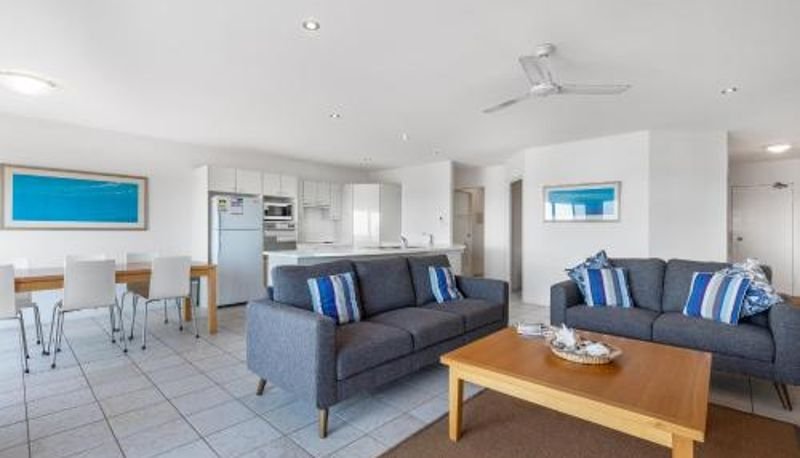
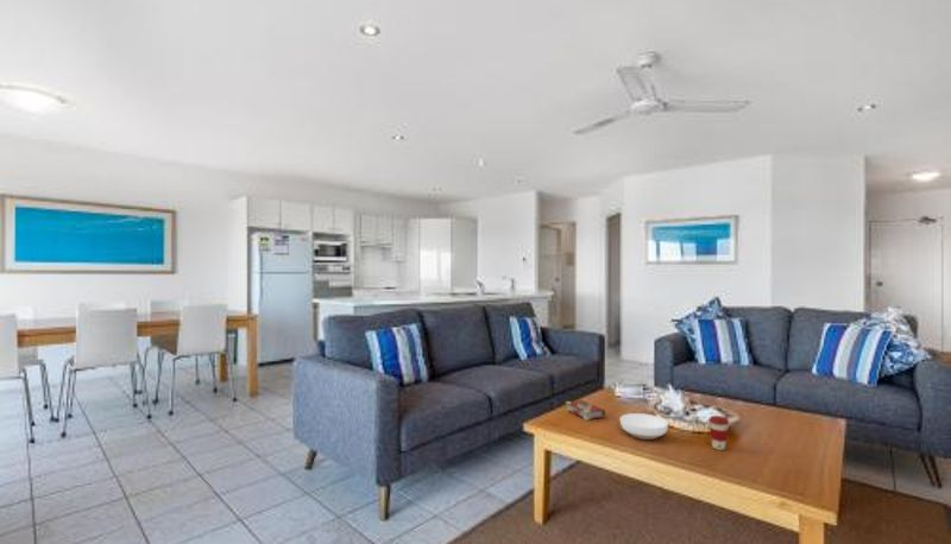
+ bowl (643, 428)
+ coffee cup (718, 432)
+ book (582, 407)
